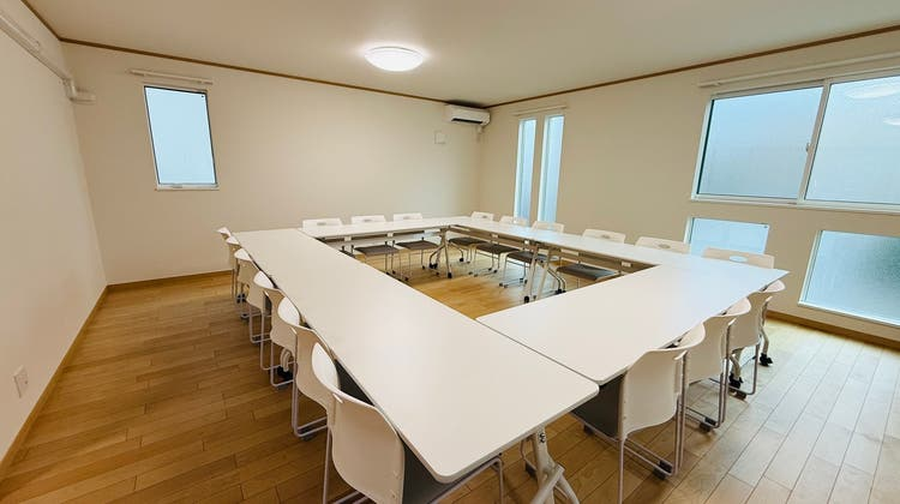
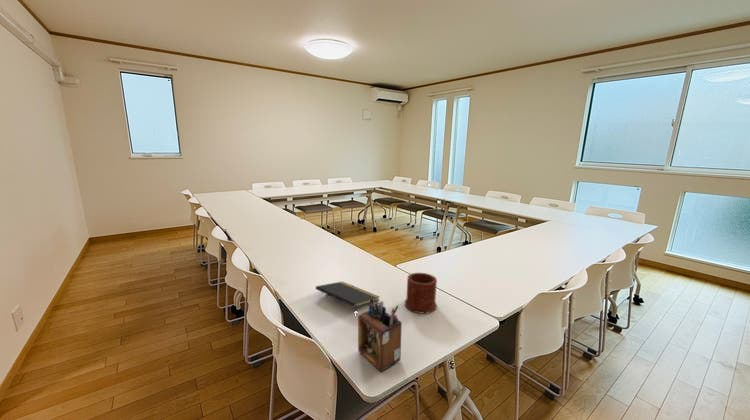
+ desk organizer (379, 330)
+ notepad (347, 292)
+ mug (419, 292)
